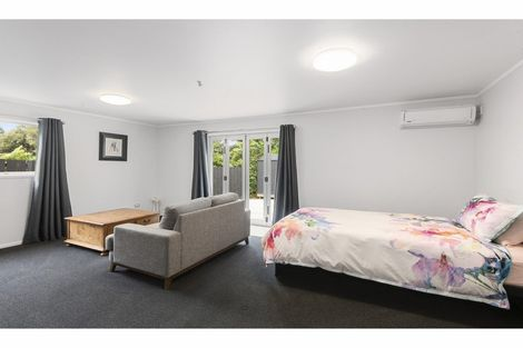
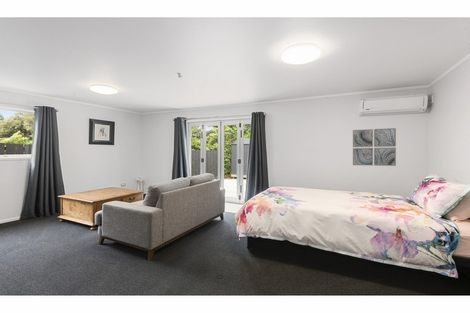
+ wall art (372, 146)
